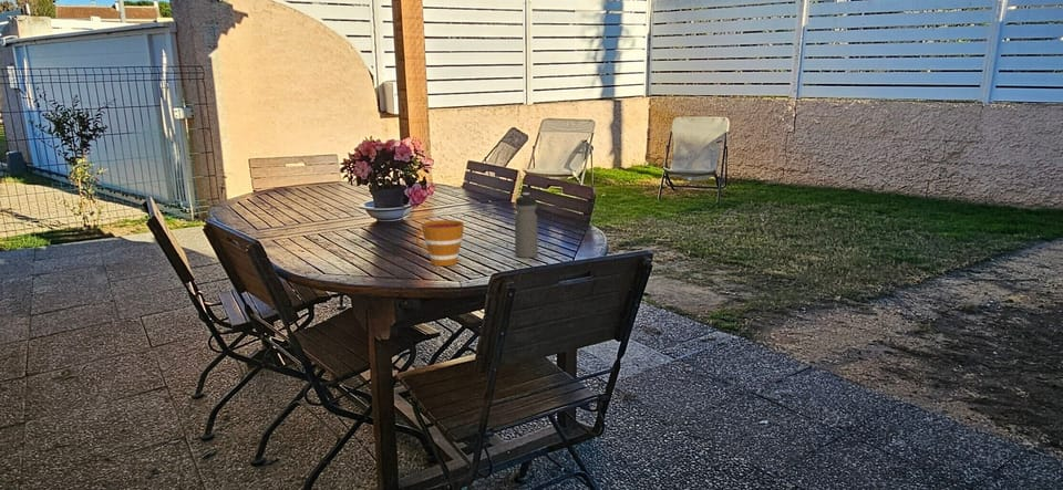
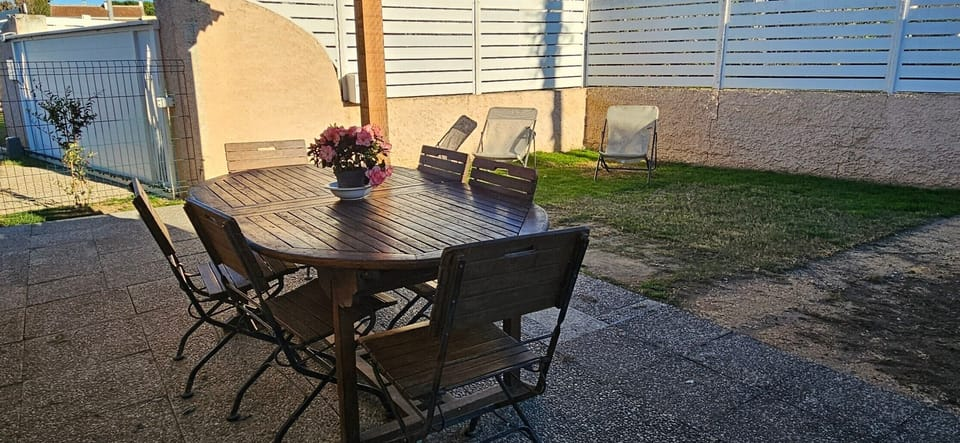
- water bottle (526, 223)
- cup (440, 243)
